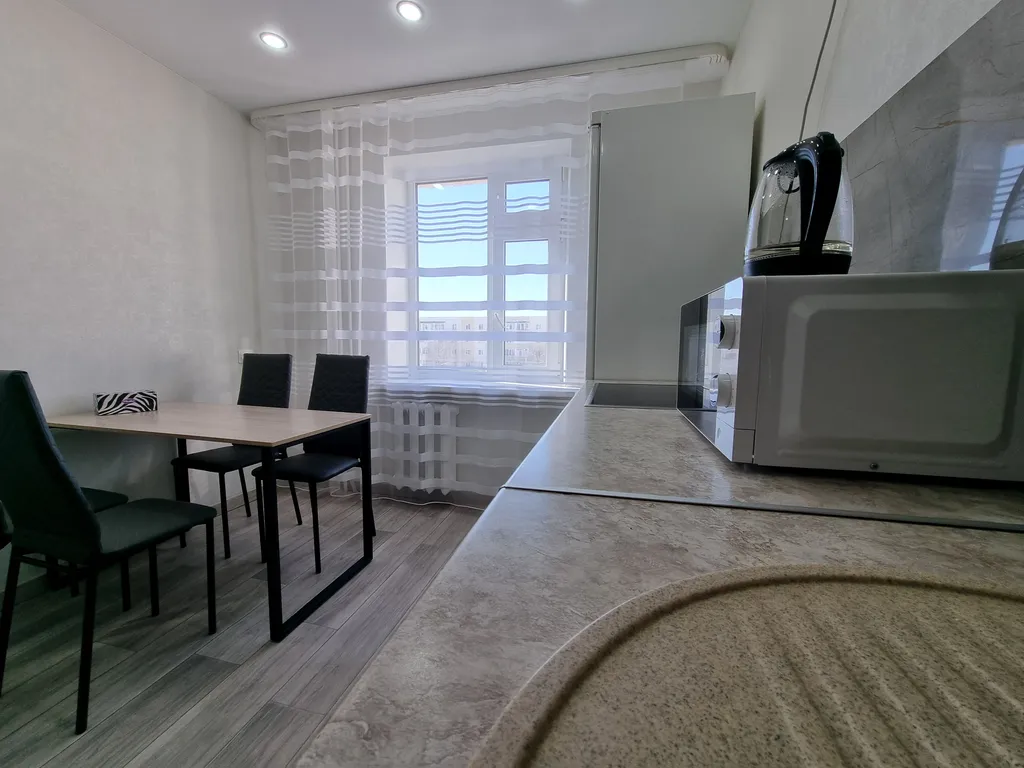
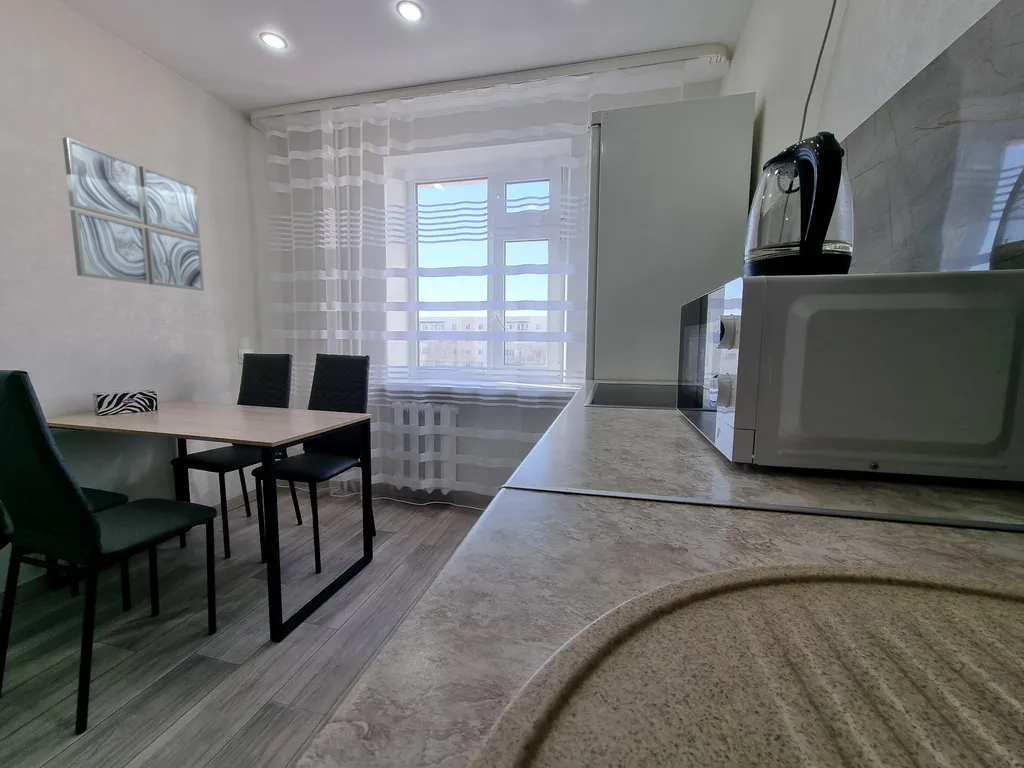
+ wall art (144, 224)
